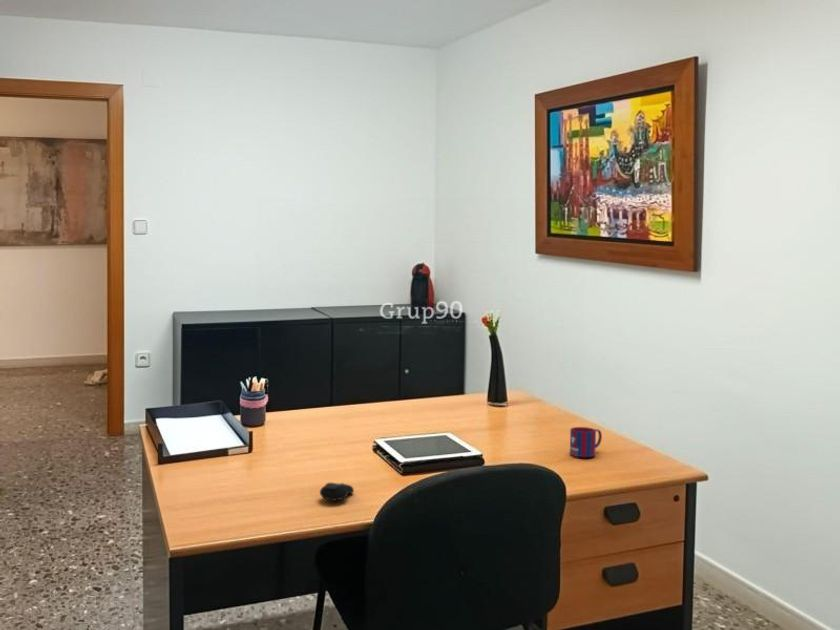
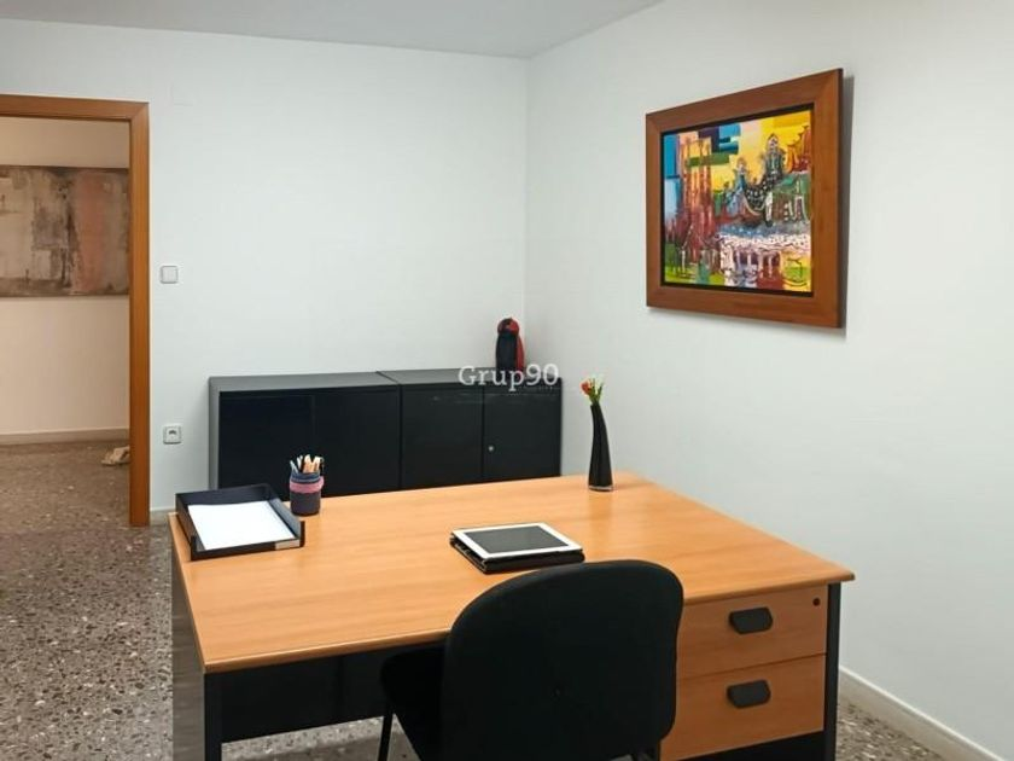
- mug (587, 441)
- computer mouse (336, 489)
